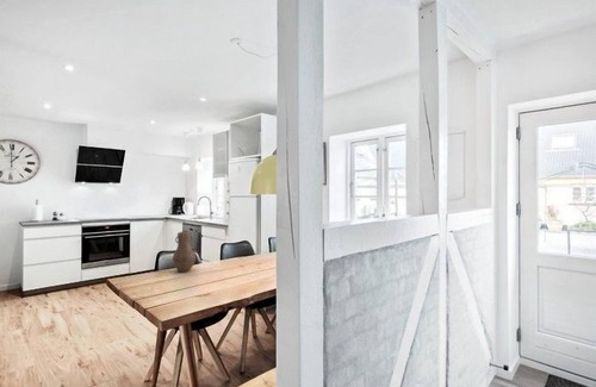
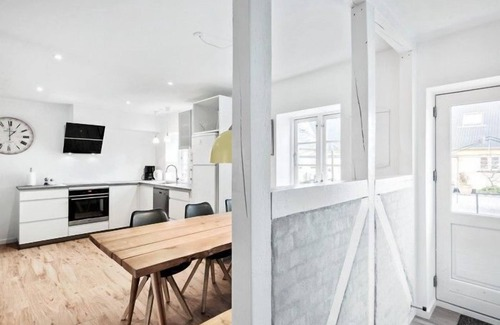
- vase (184, 251)
